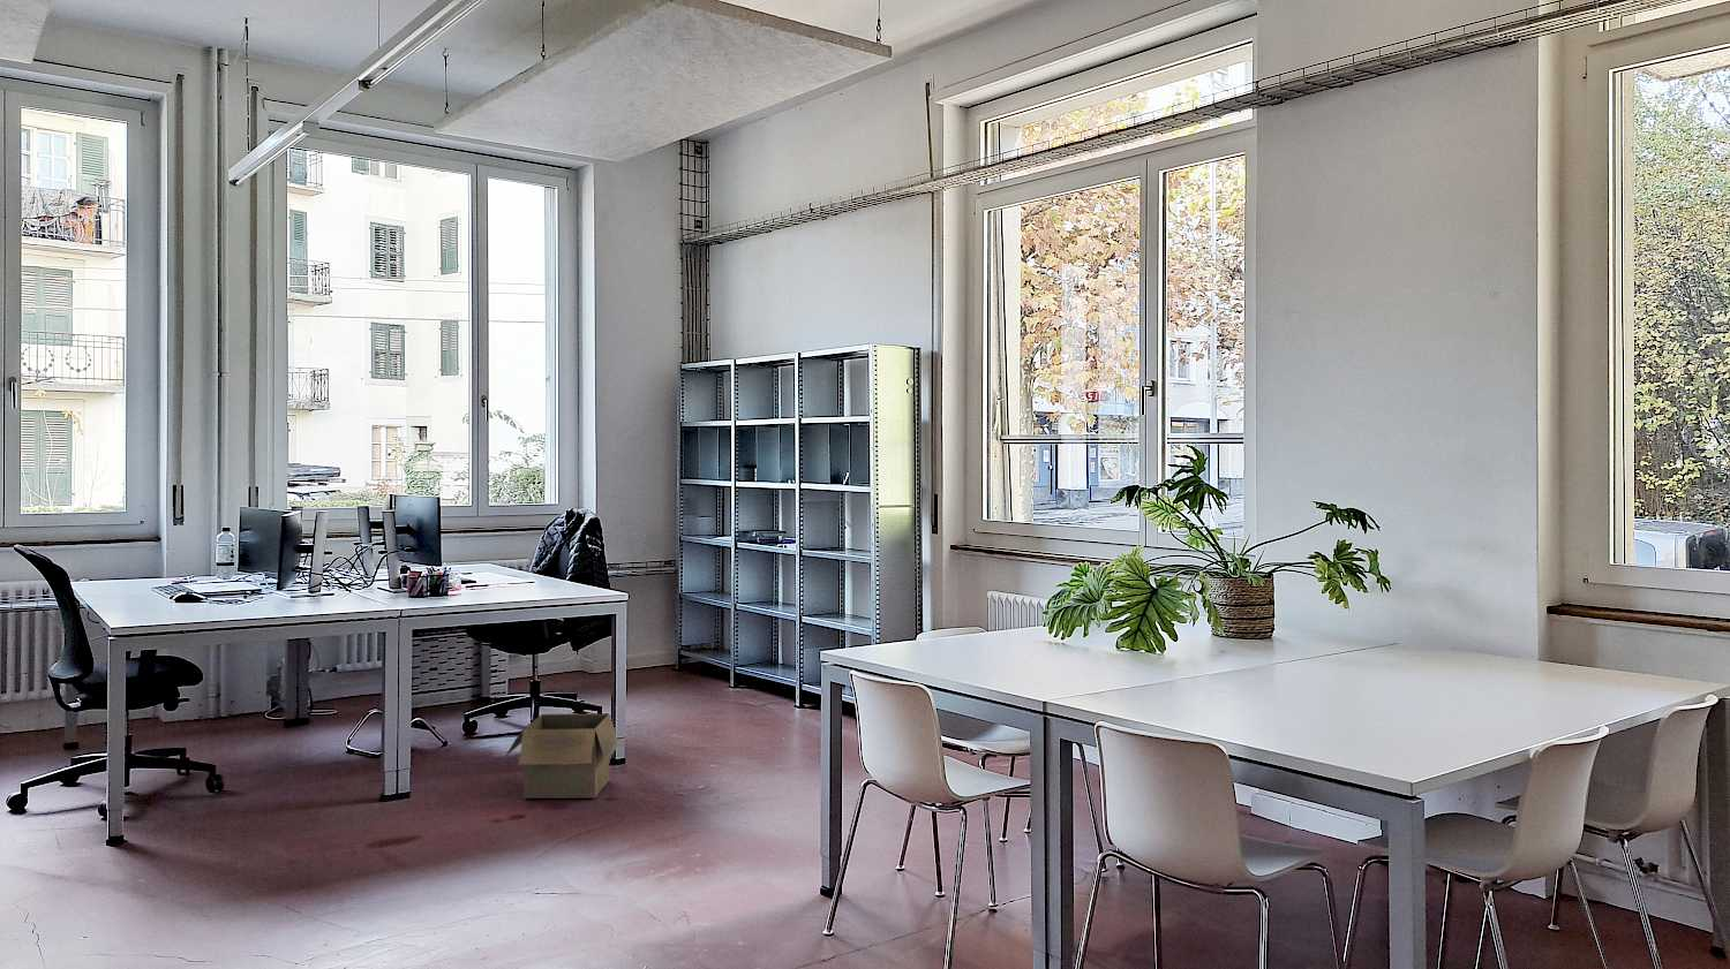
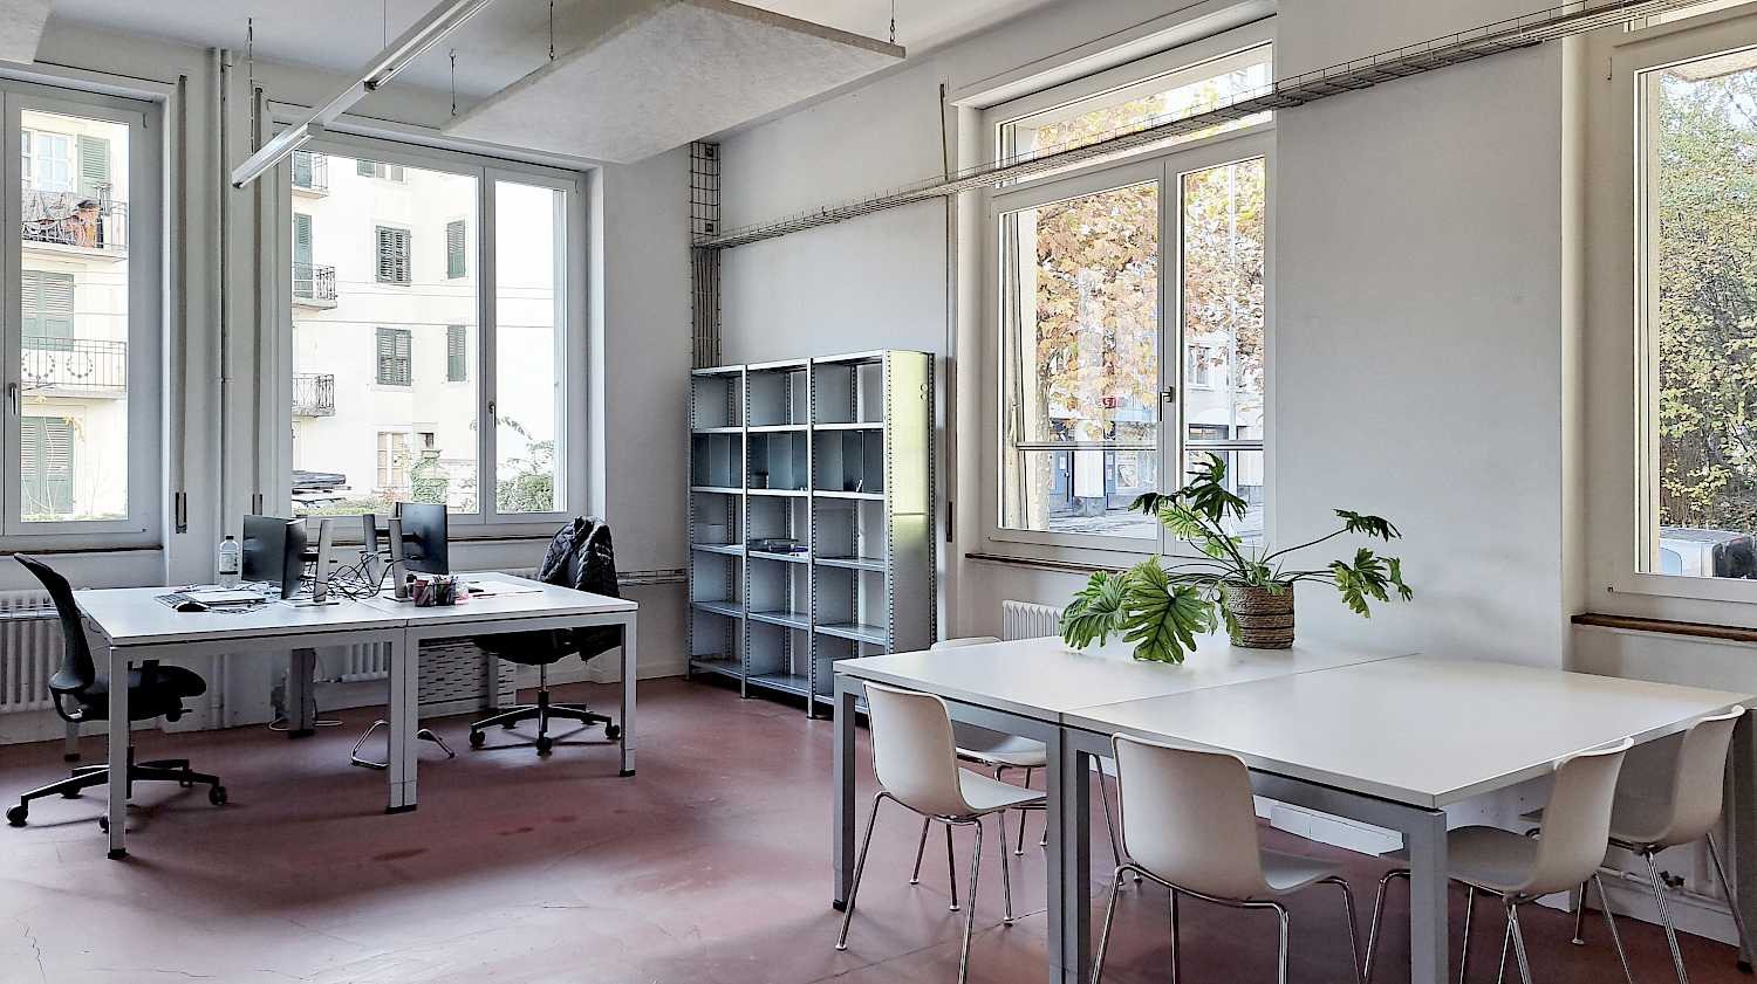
- box (563, 755)
